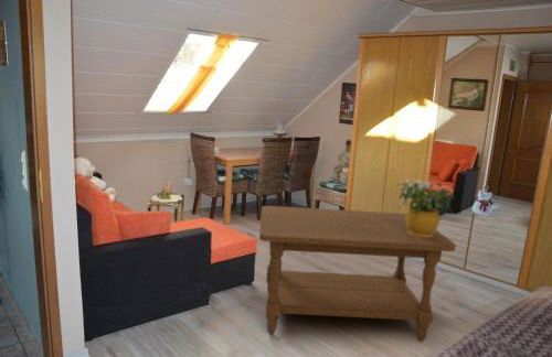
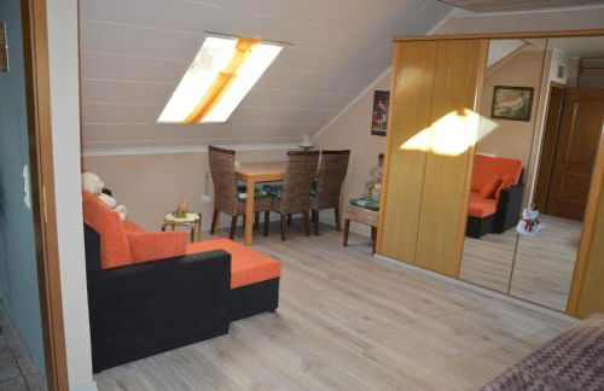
- potted flower (422, 205)
- coffee table (343, 273)
